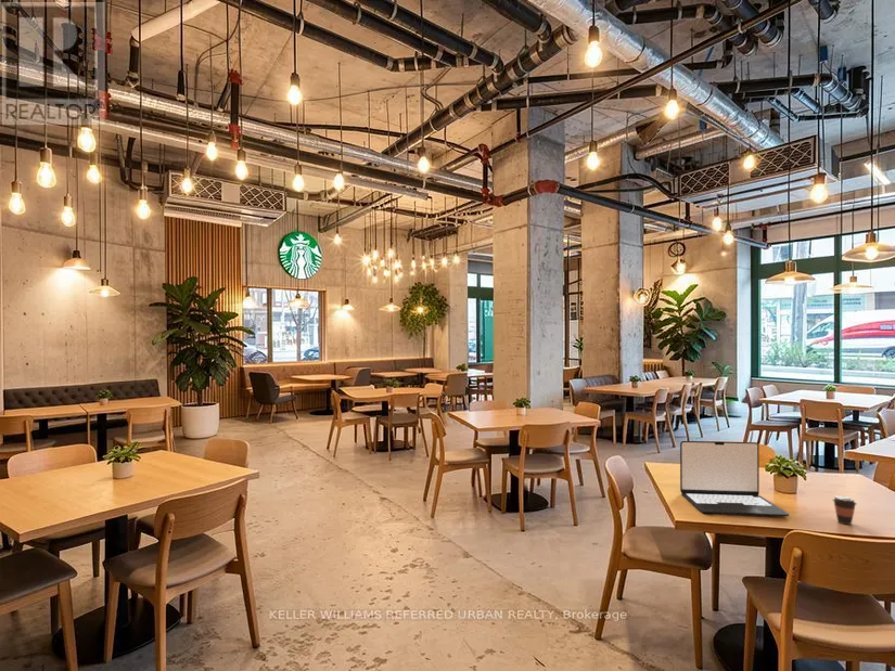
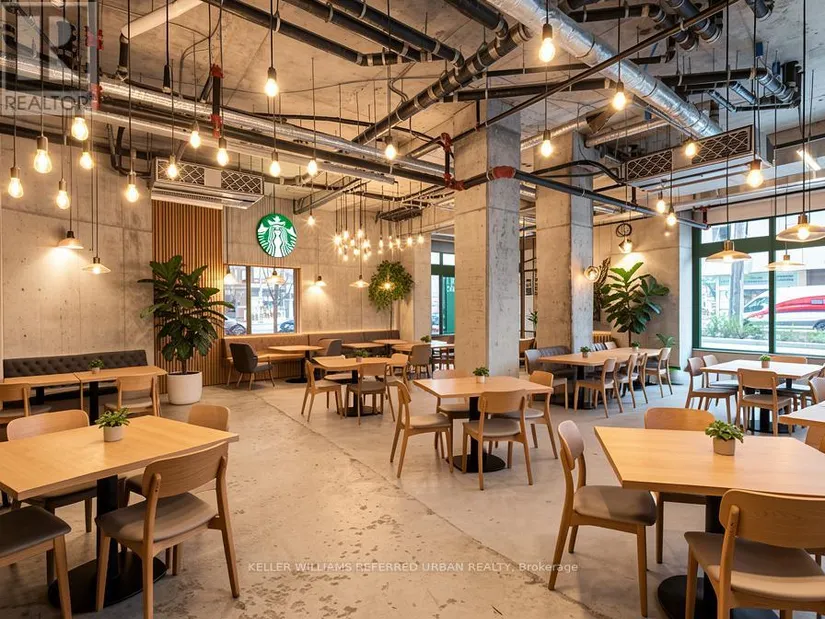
- coffee cup (844, 509)
- laptop (731, 476)
